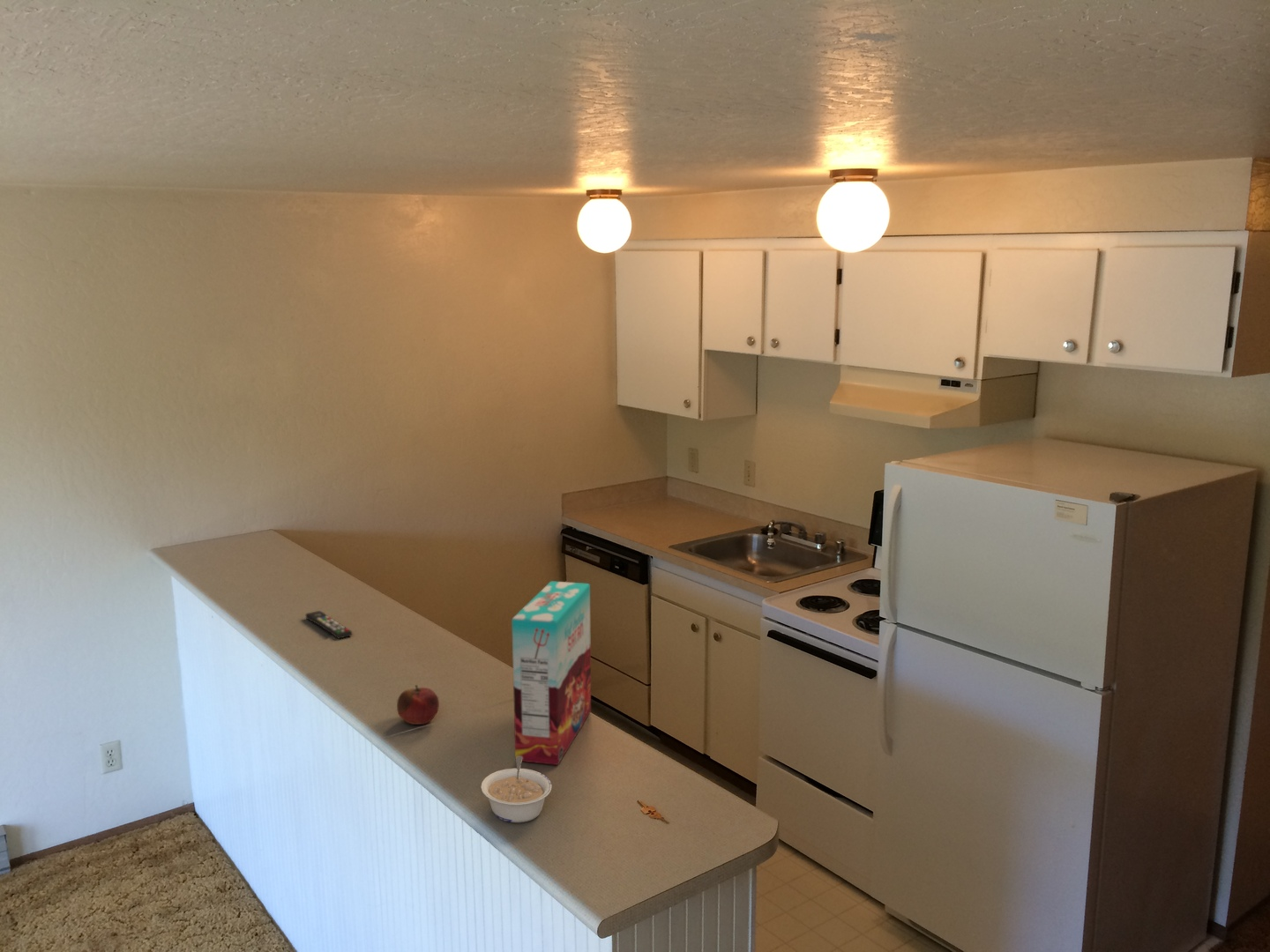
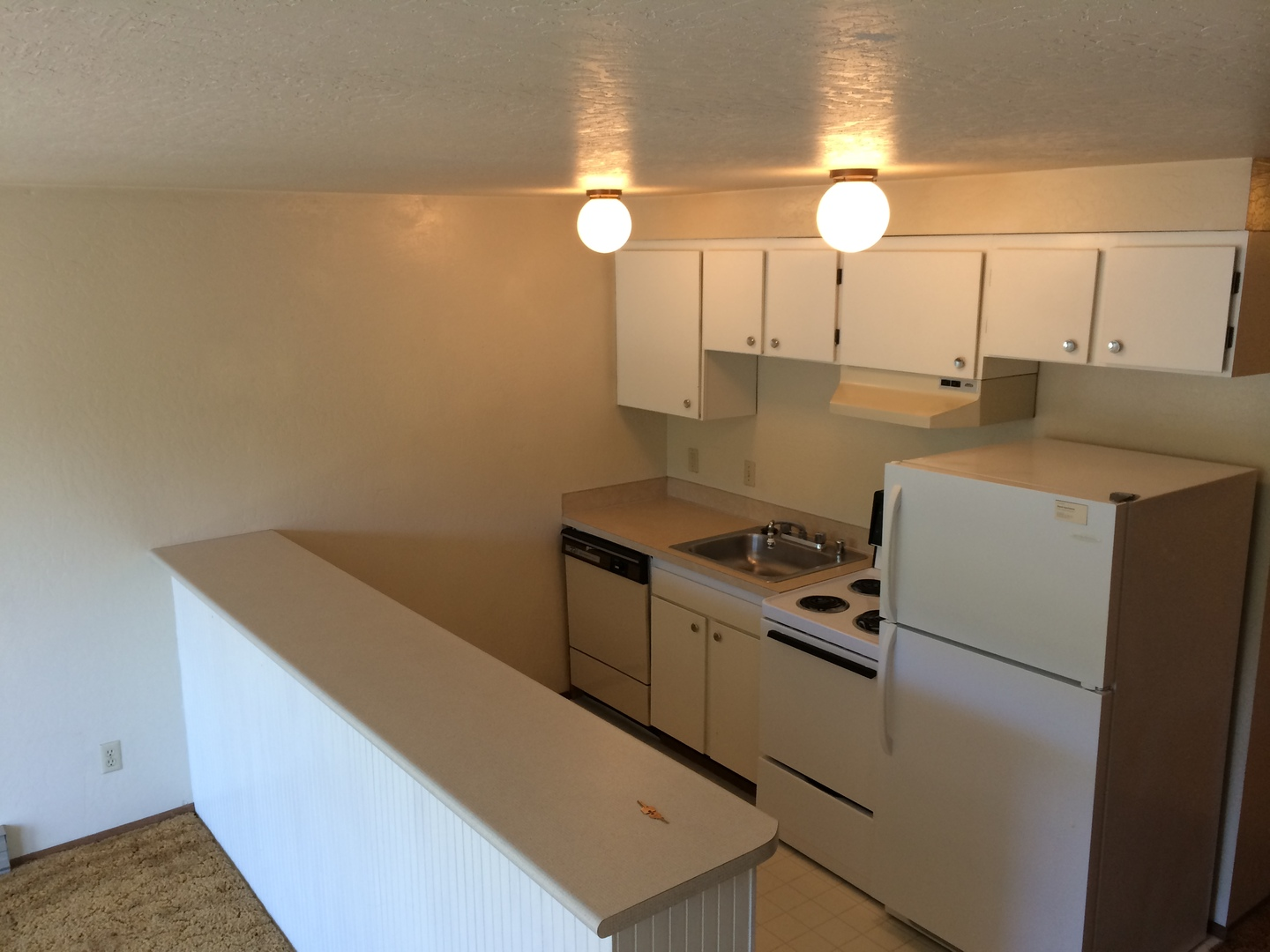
- cereal box (554, 668)
- remote control (328, 624)
- fruit (417, 704)
- legume (515, 793)
